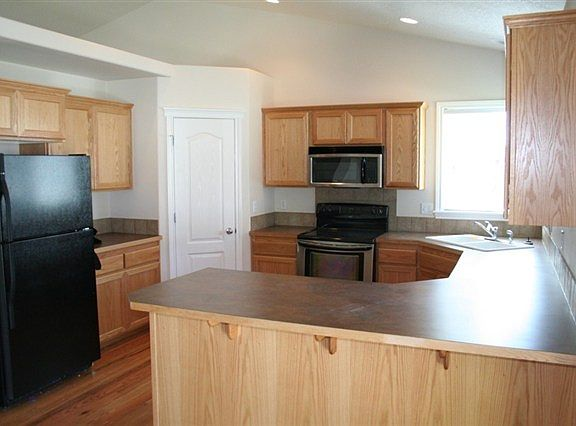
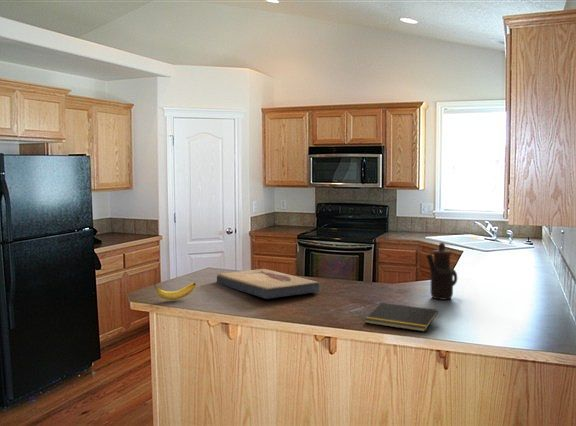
+ notepad (401, 316)
+ fish fossil (265, 282)
+ banana (175, 291)
+ teapot (441, 270)
